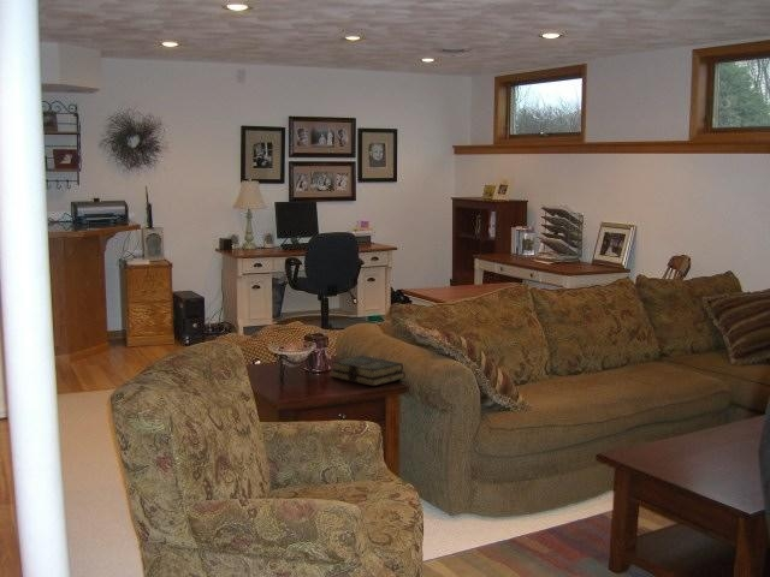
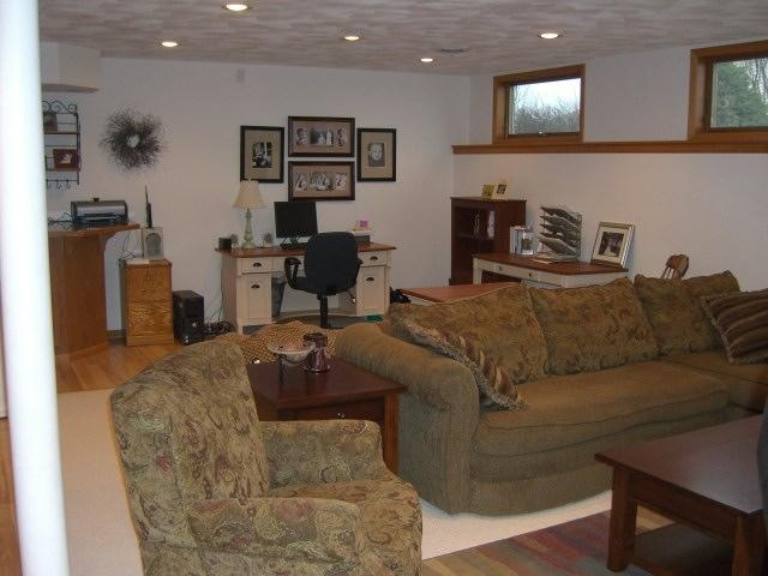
- book (367, 369)
